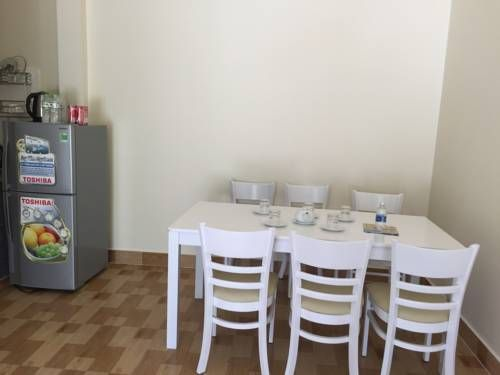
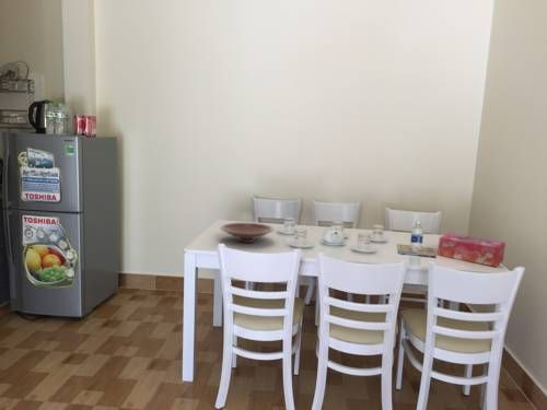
+ bowl (246, 234)
+ tissue box (470, 248)
